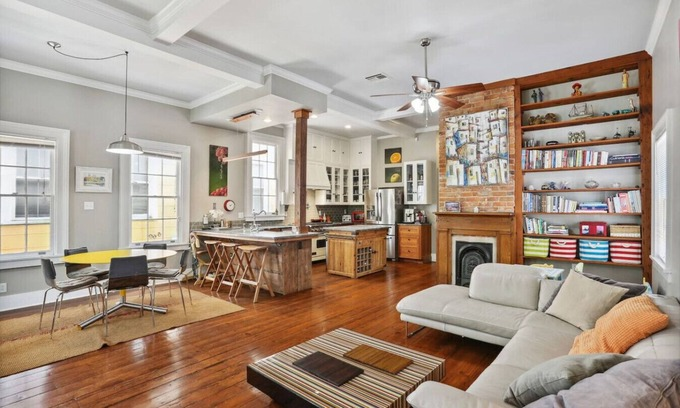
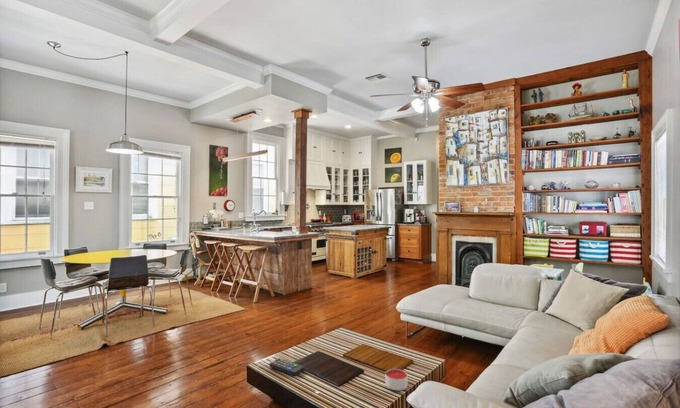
+ candle (396, 378)
+ remote control (286, 366)
